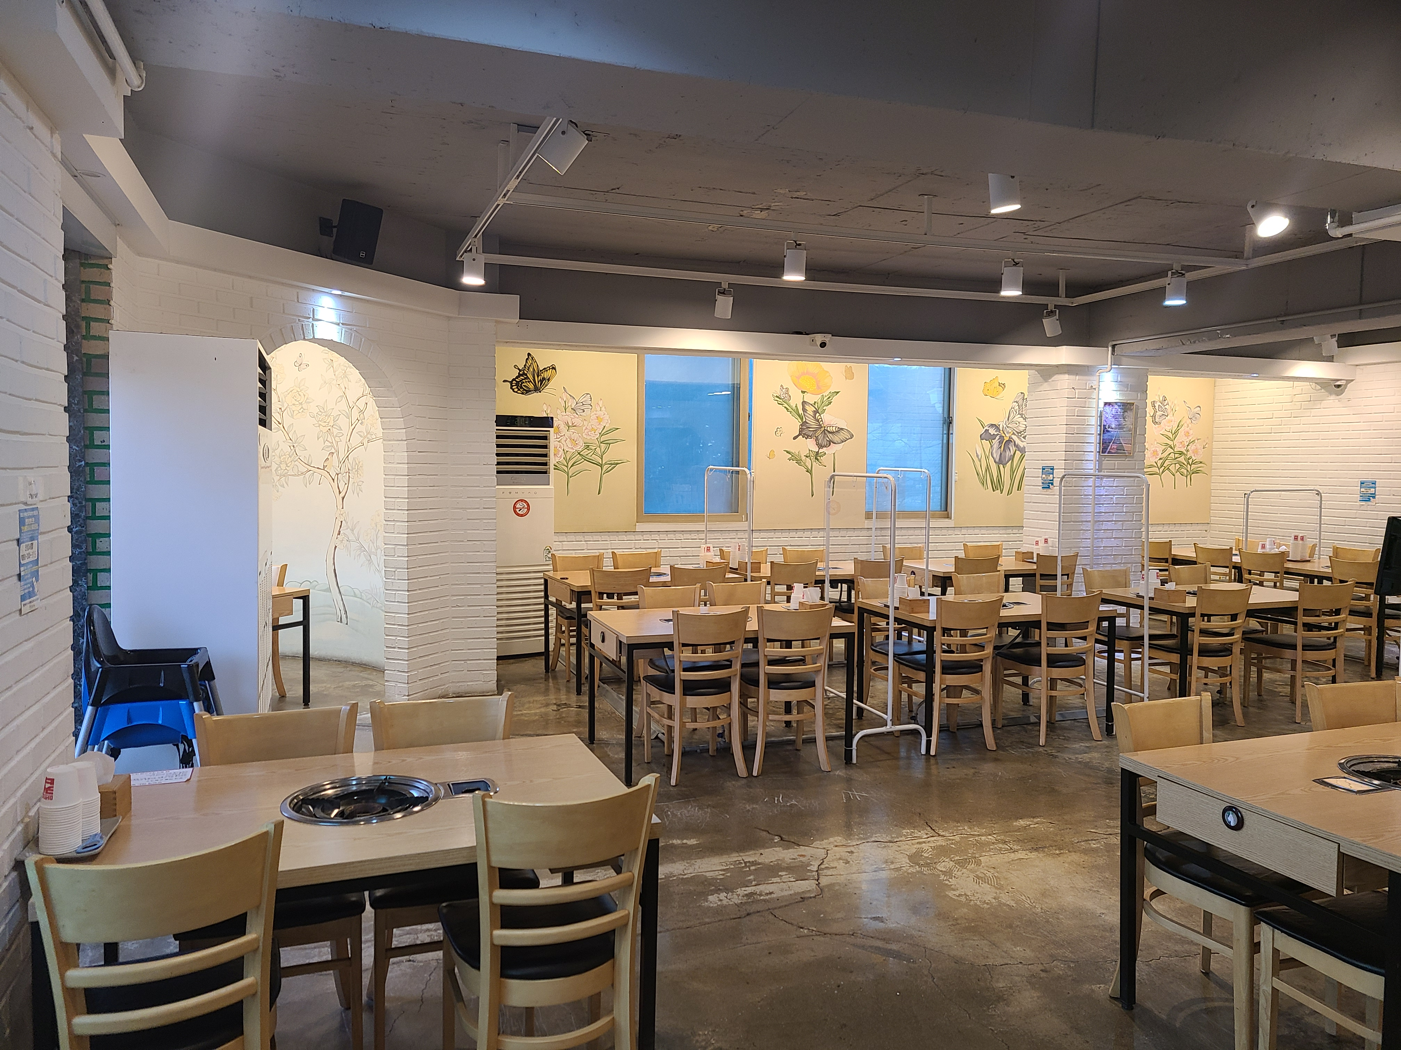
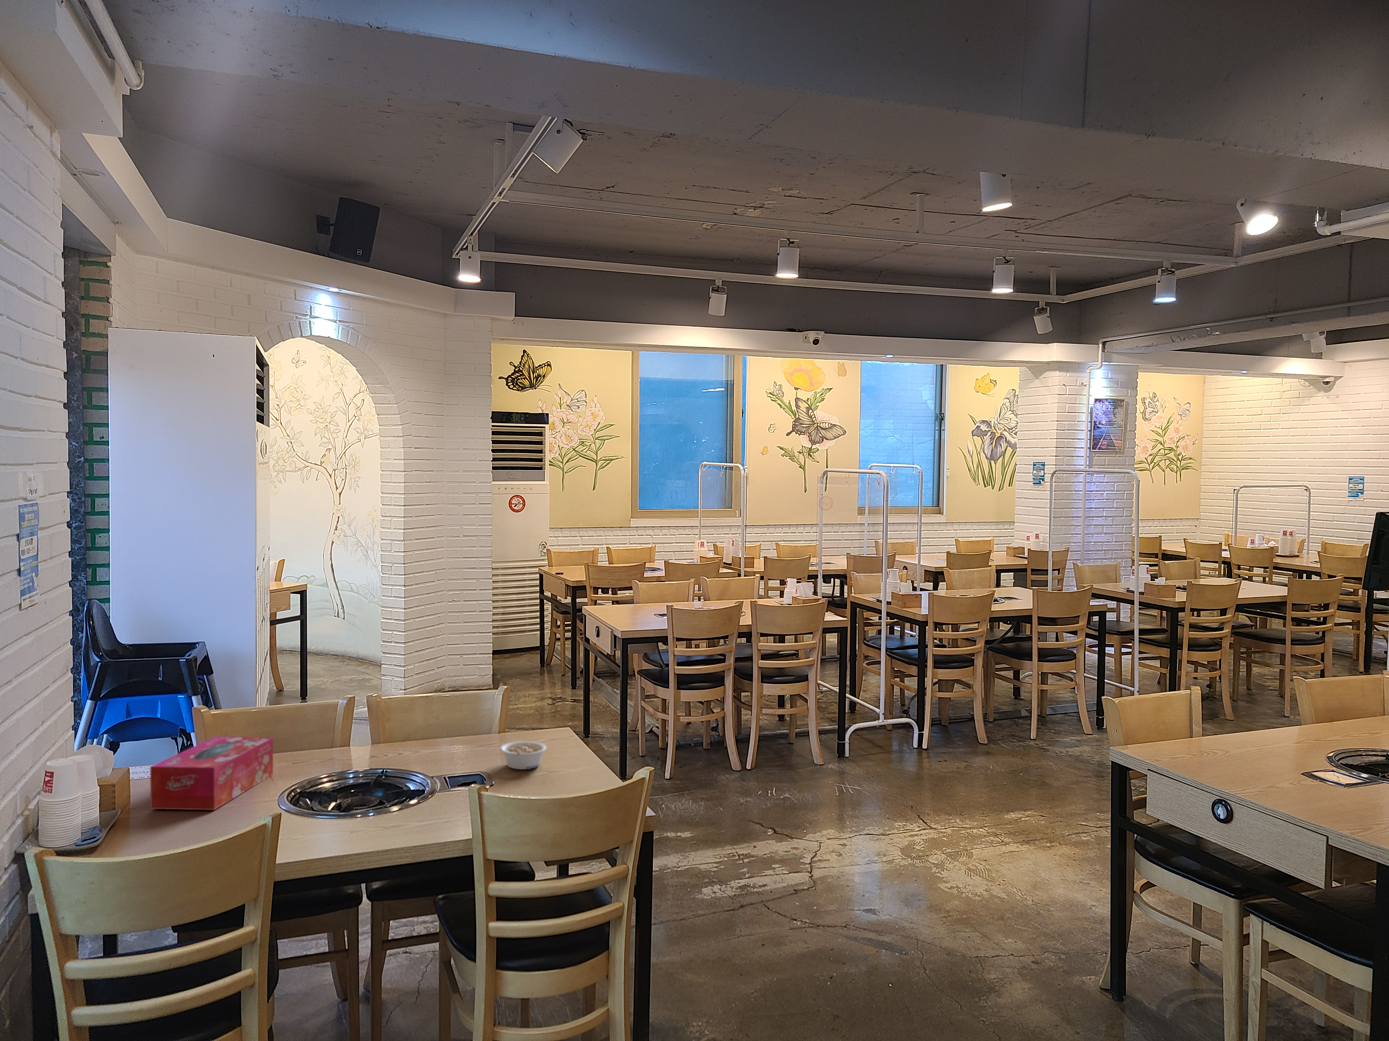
+ legume (524, 755)
+ tissue box (215, 771)
